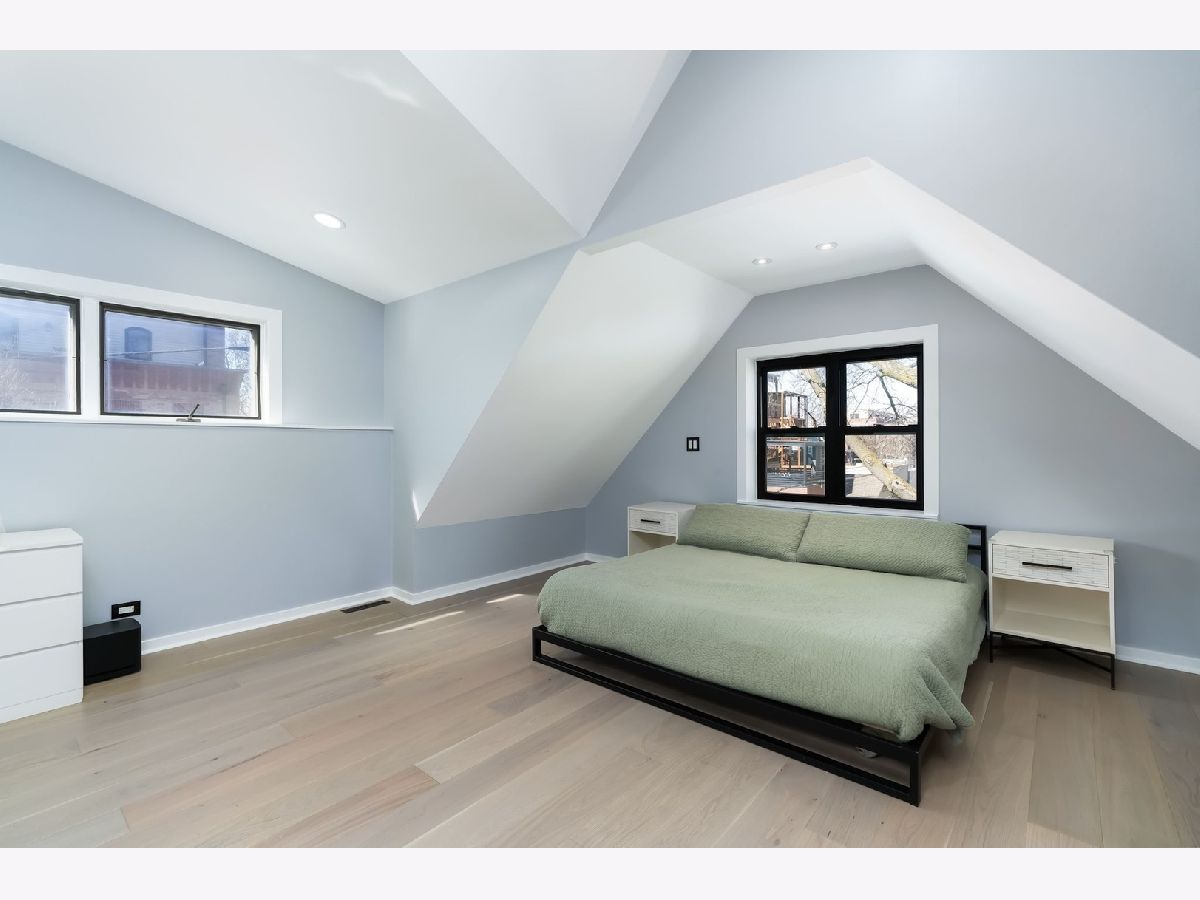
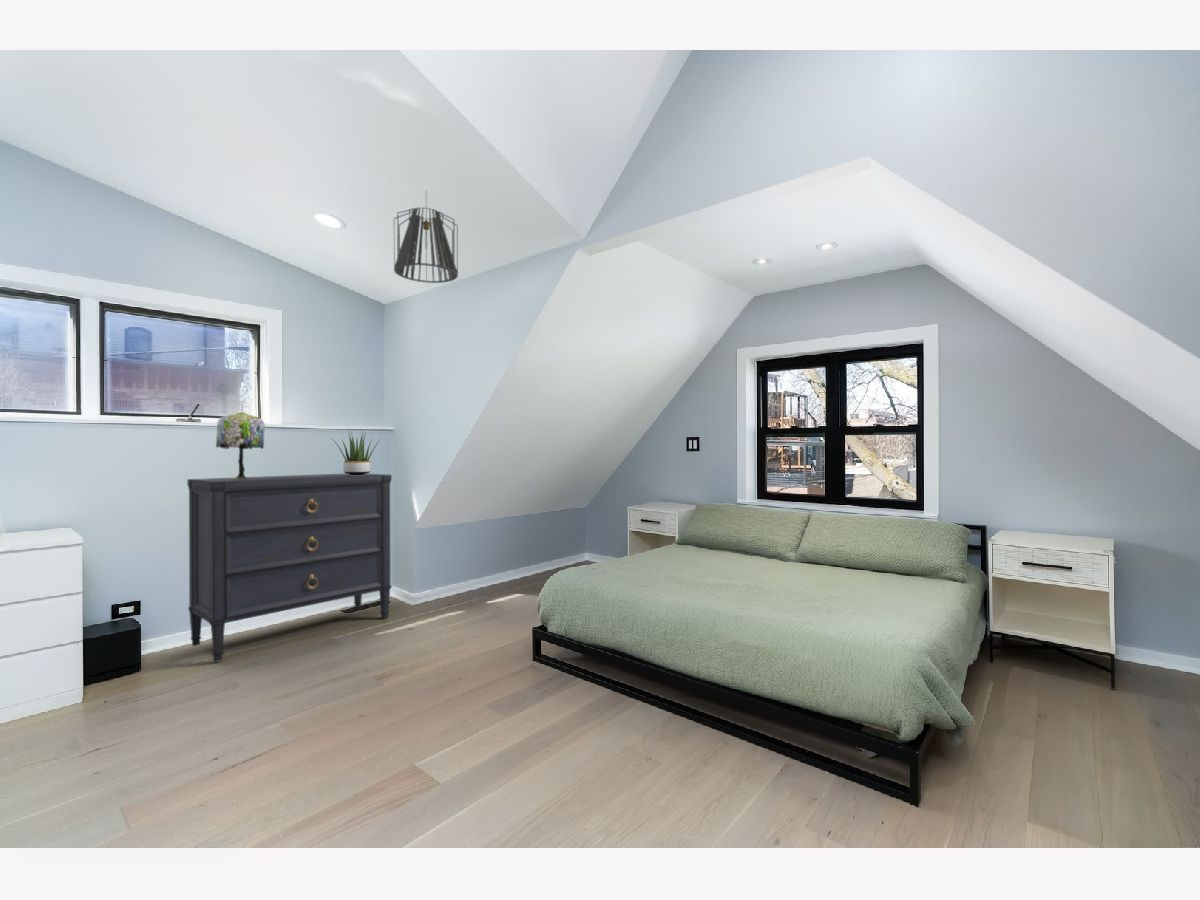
+ potted plant (357, 452)
+ dresser (297, 553)
+ table lamp (241, 445)
+ pendant light (426, 232)
